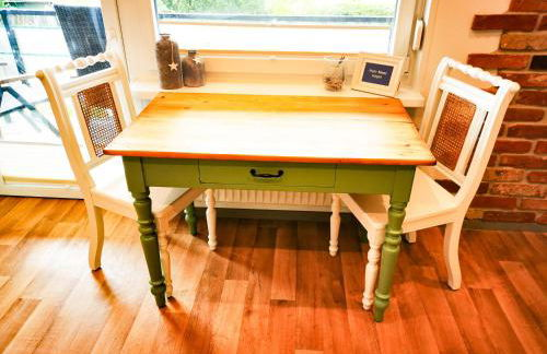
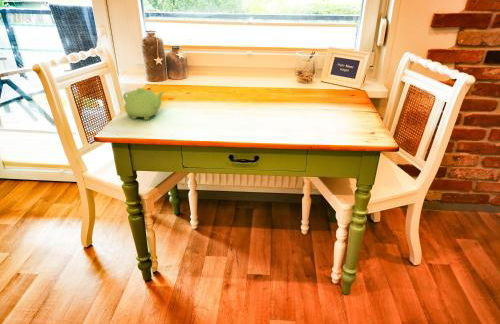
+ teapot (144, 102)
